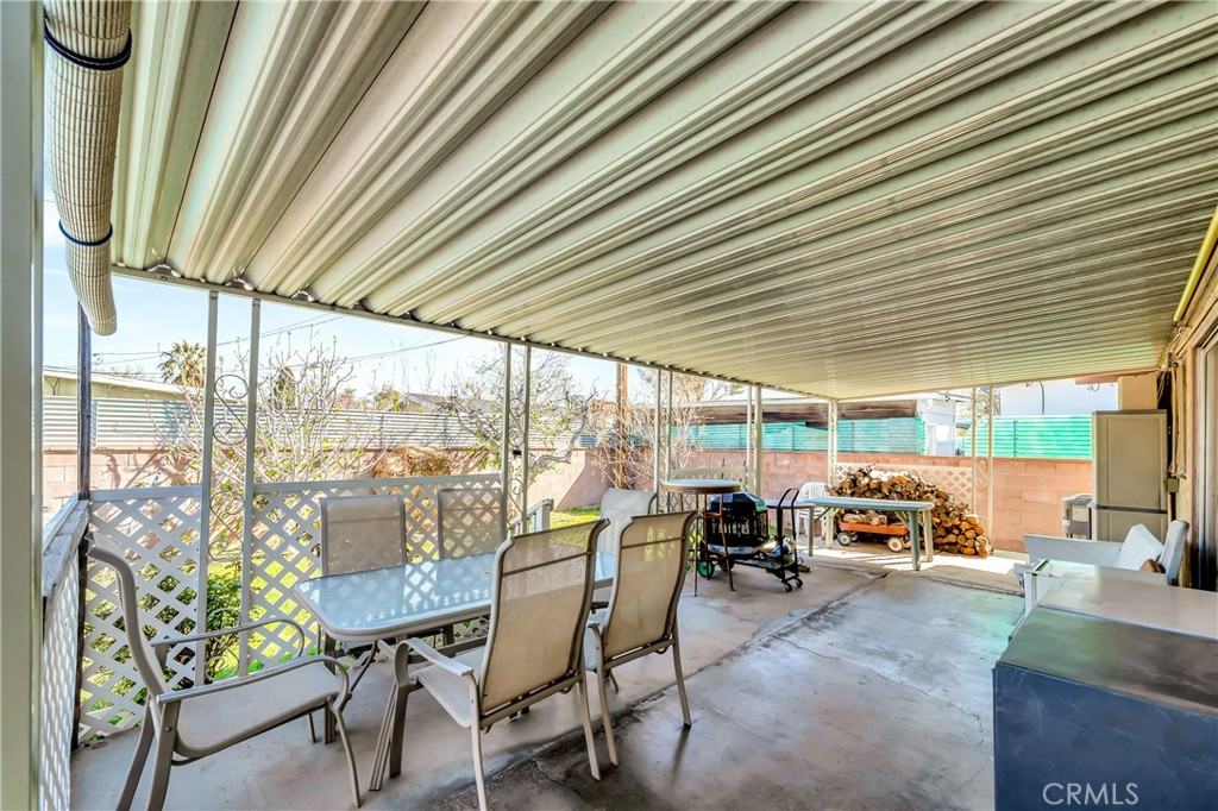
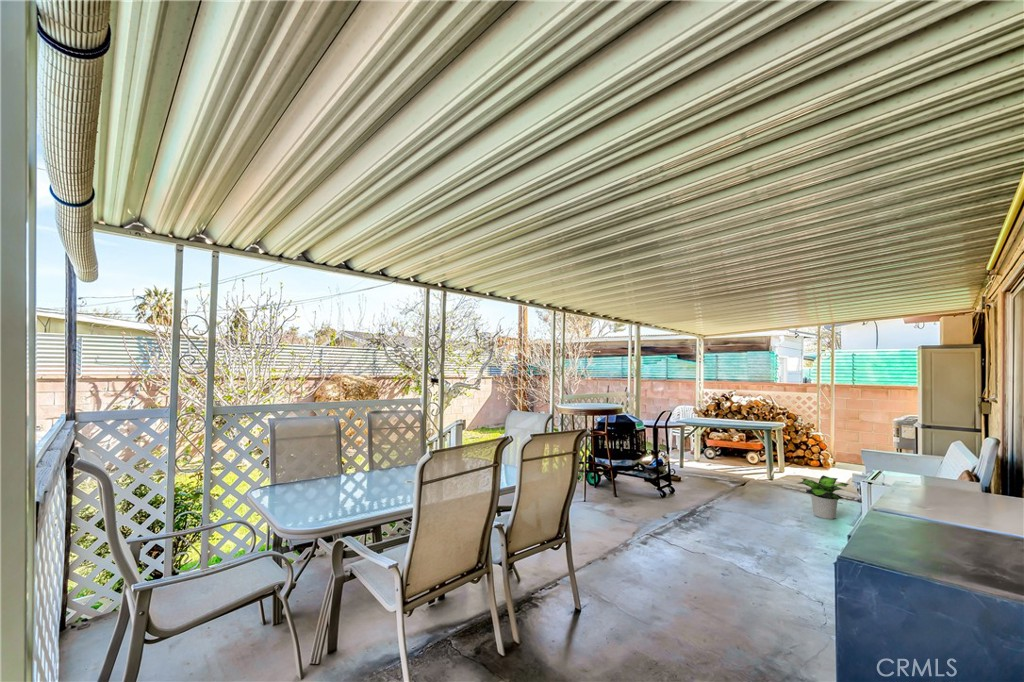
+ potted plant (821, 498)
